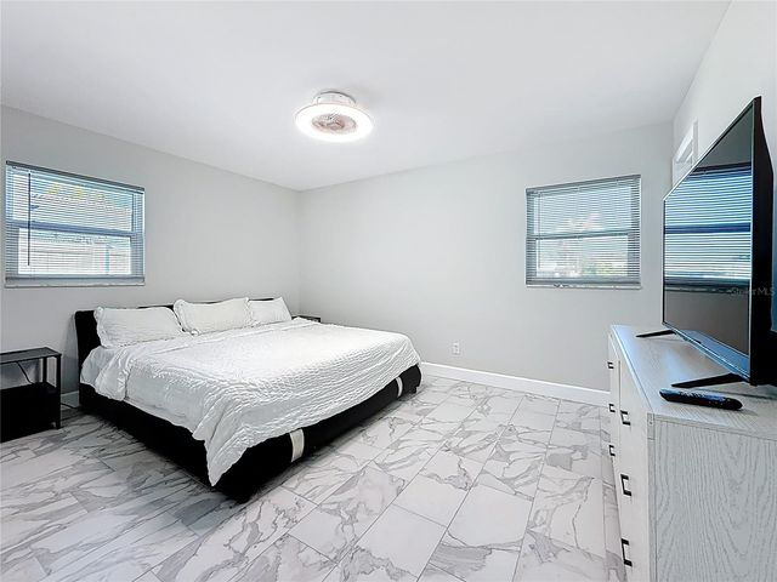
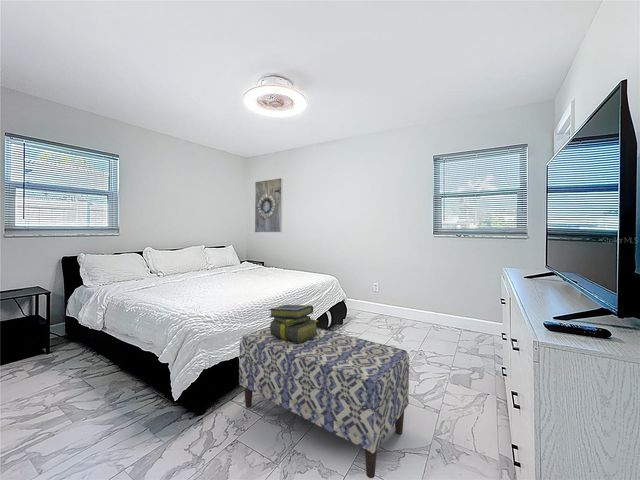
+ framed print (268, 206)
+ bench (318, 380)
+ stack of books (292, 320)
